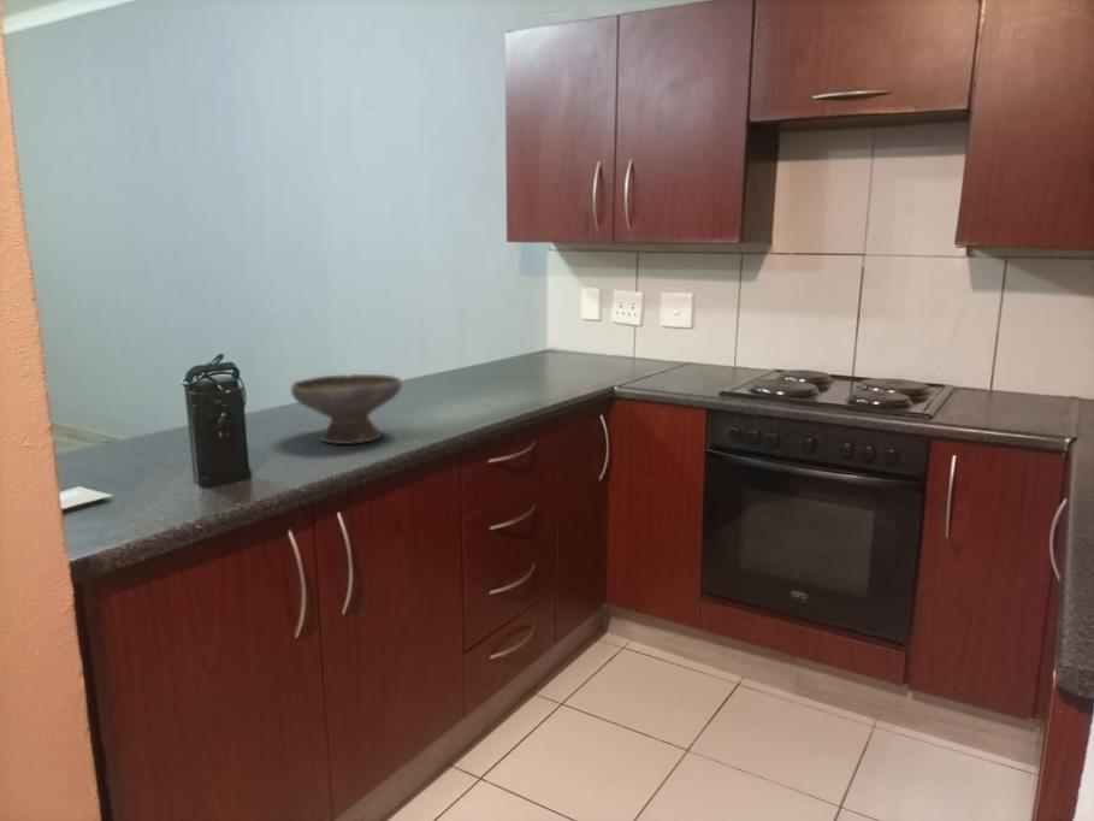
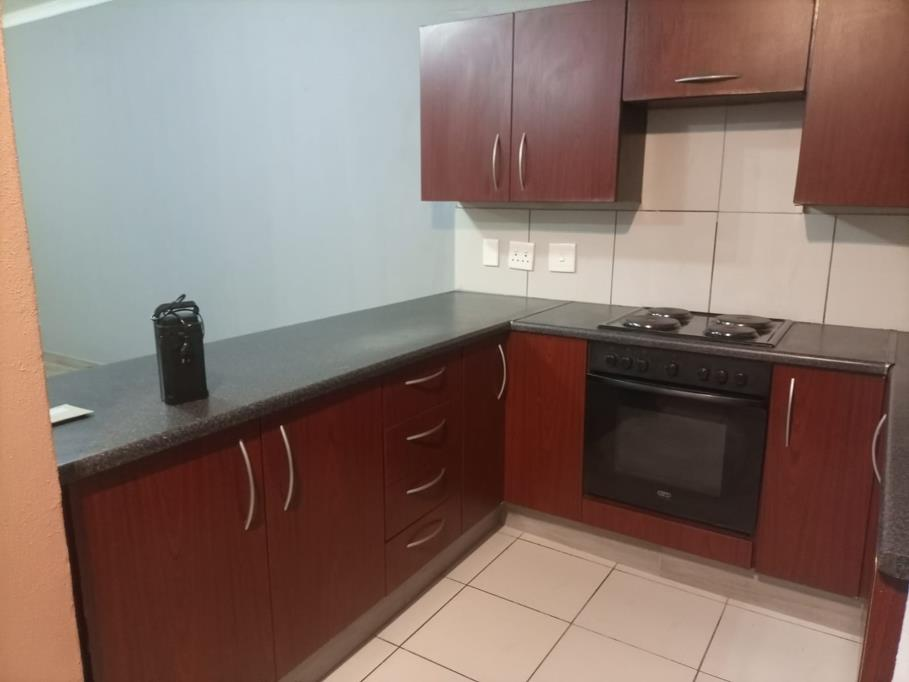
- bowl (348, 408)
